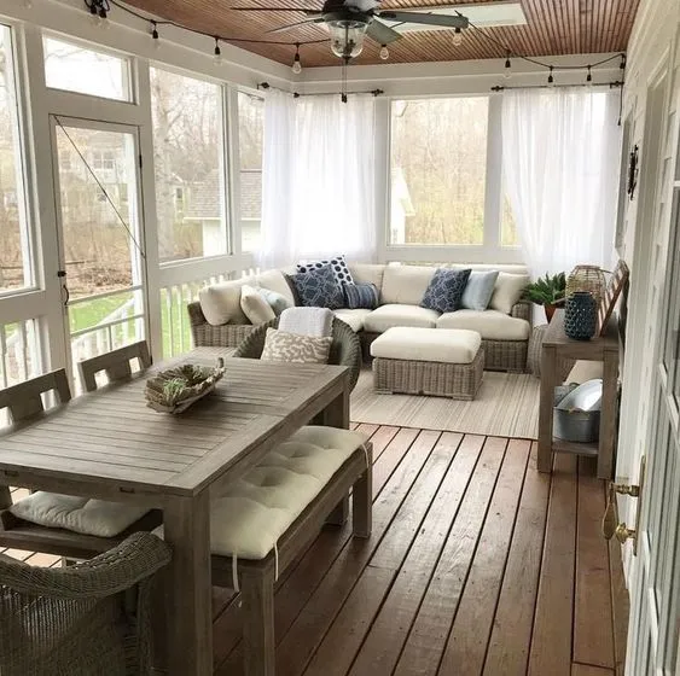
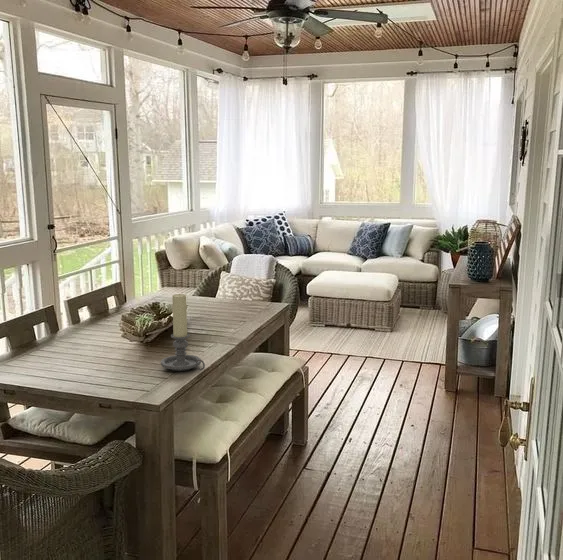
+ candle holder (183, 331)
